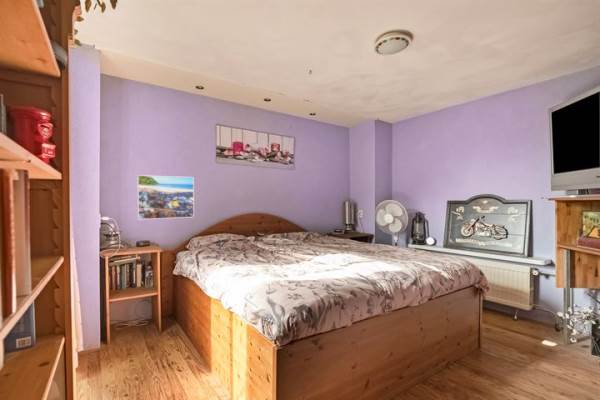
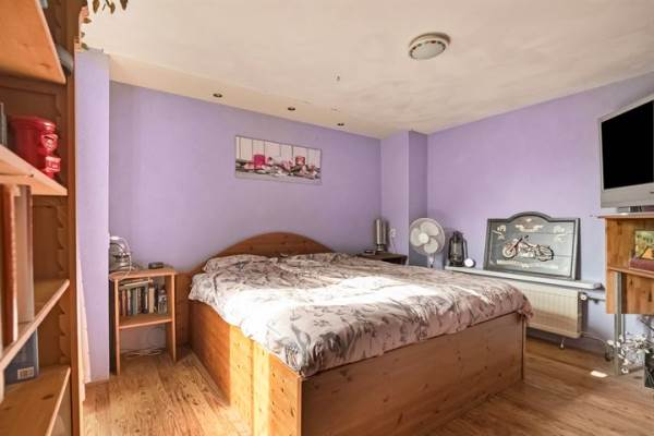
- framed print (167, 197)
